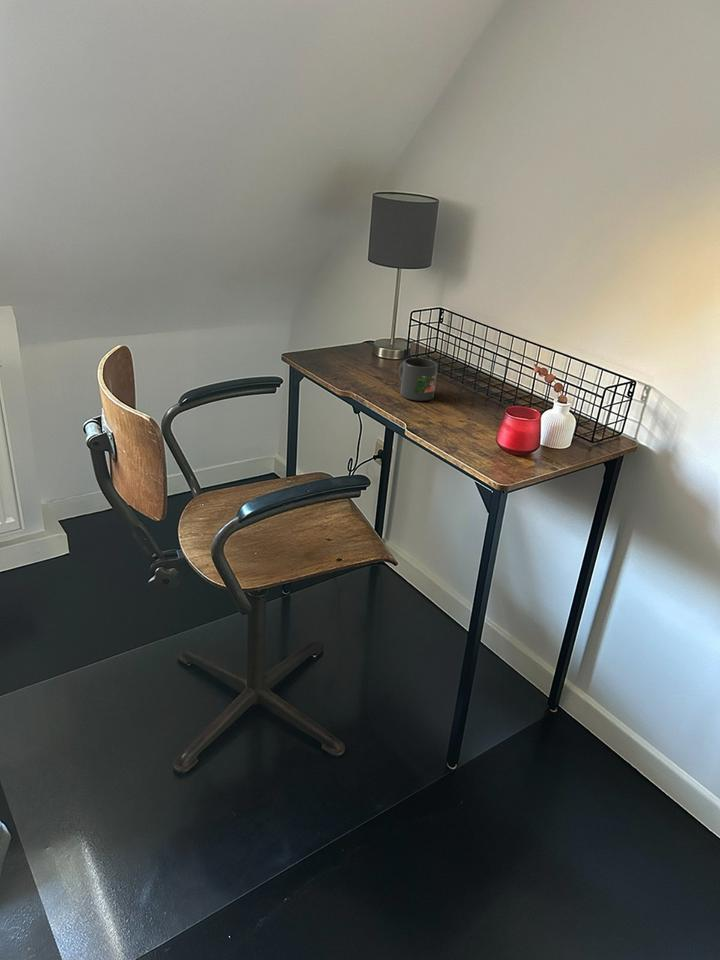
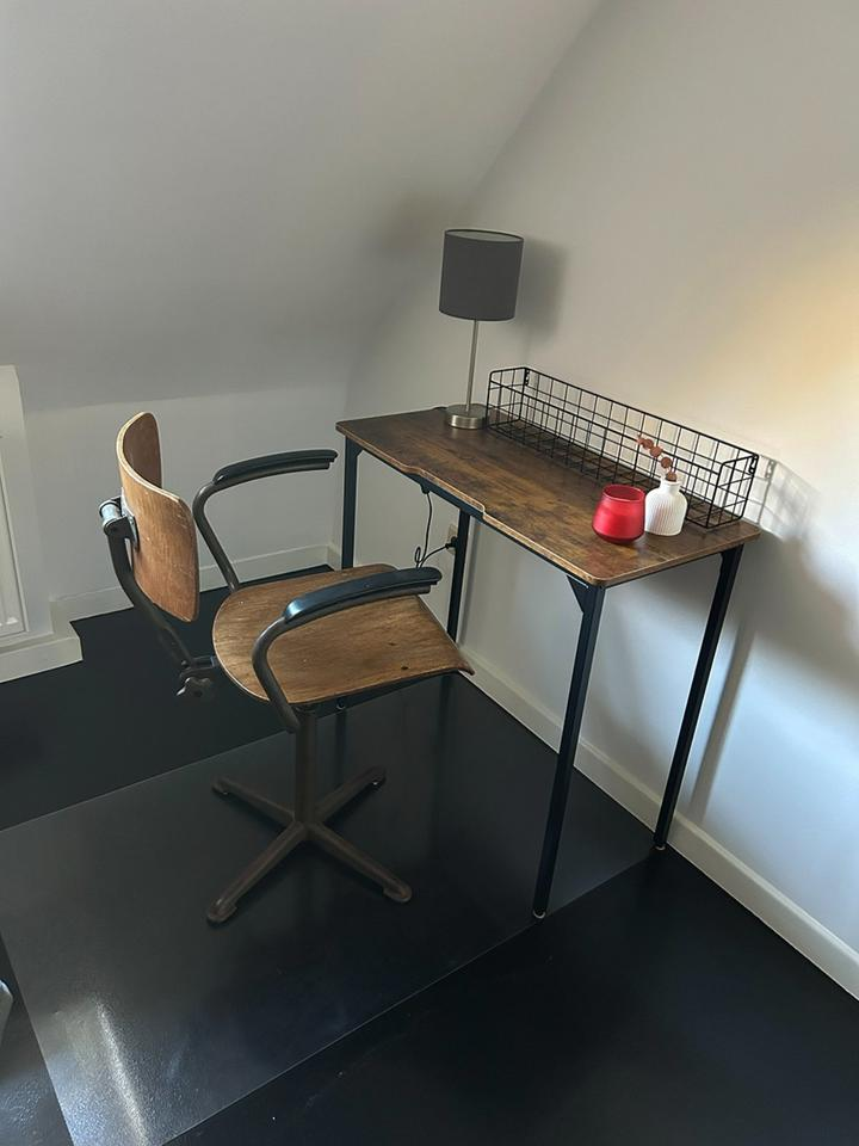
- mug (415, 377)
